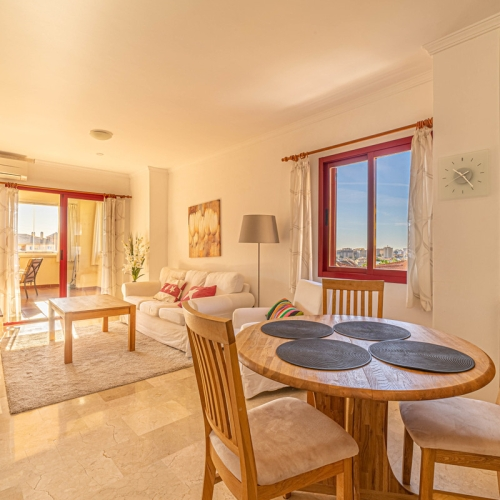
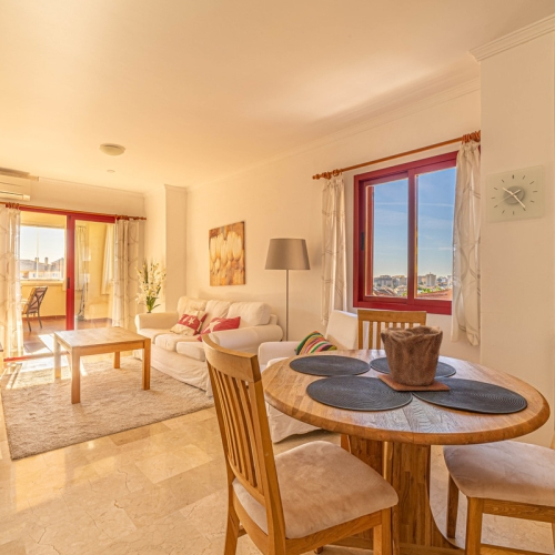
+ plant pot (411, 354)
